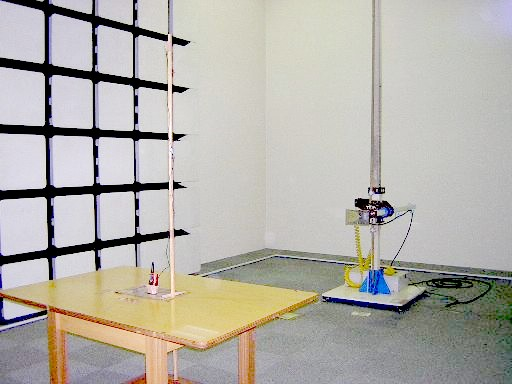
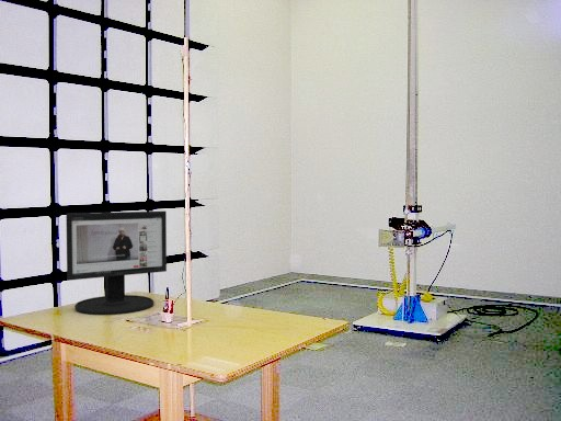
+ computer monitor (111, 259)
